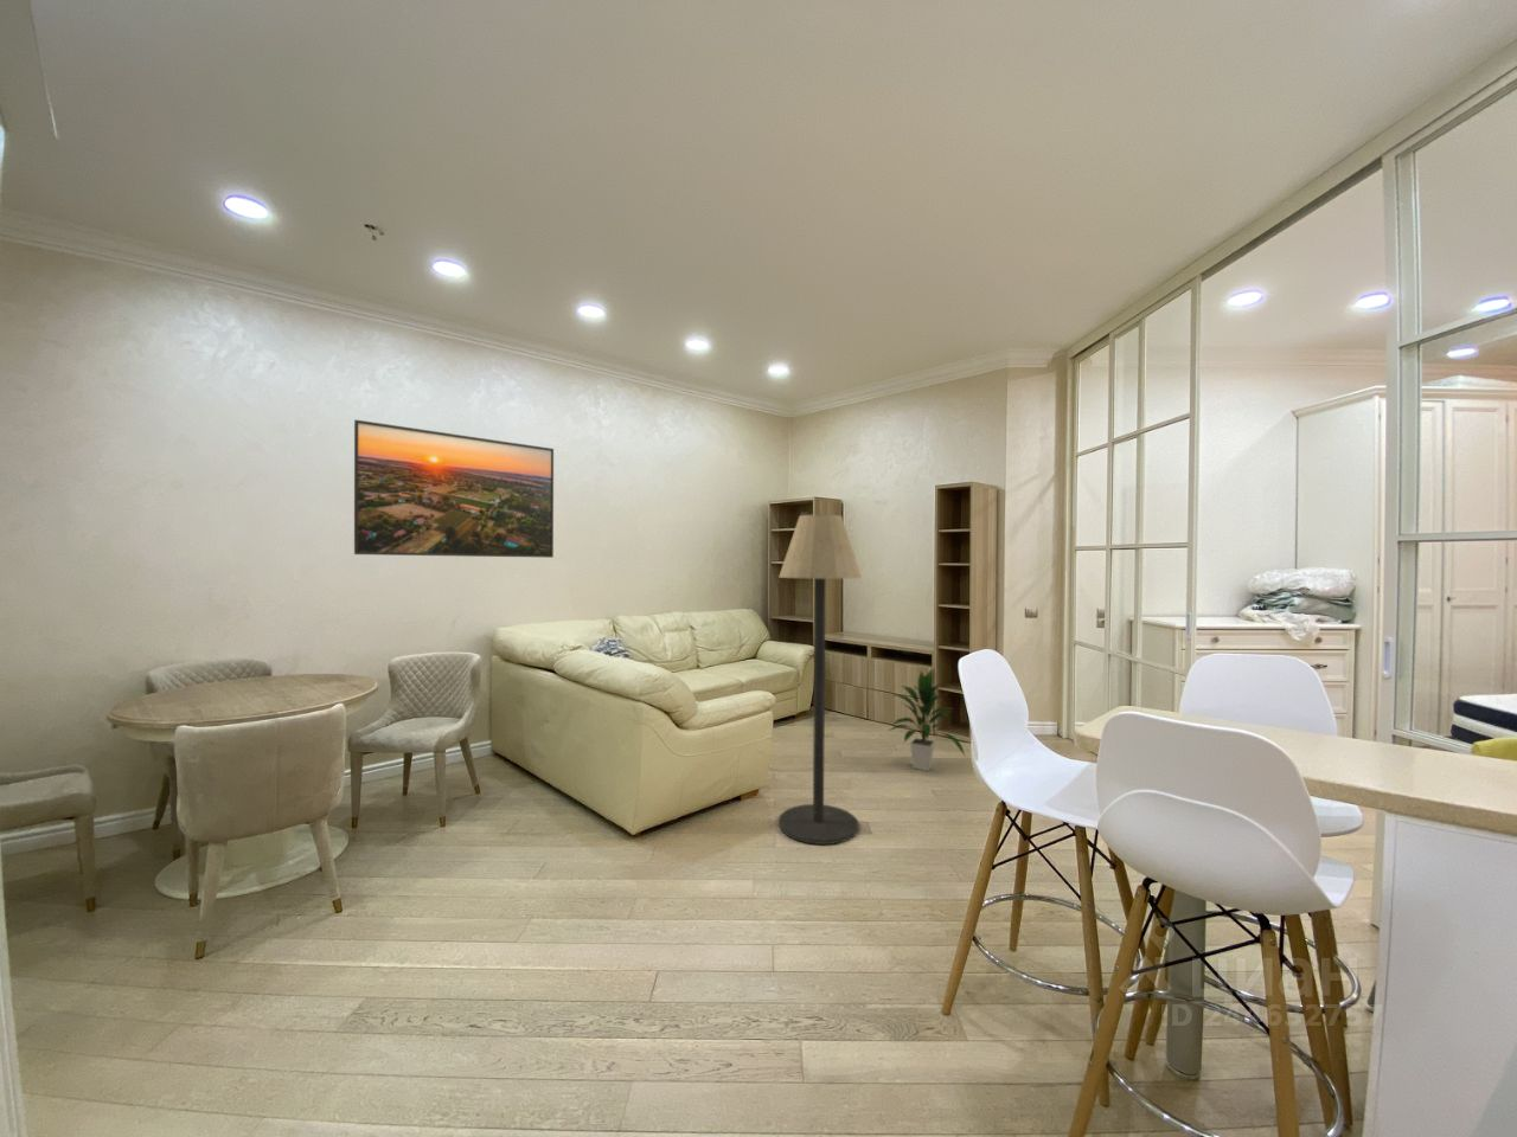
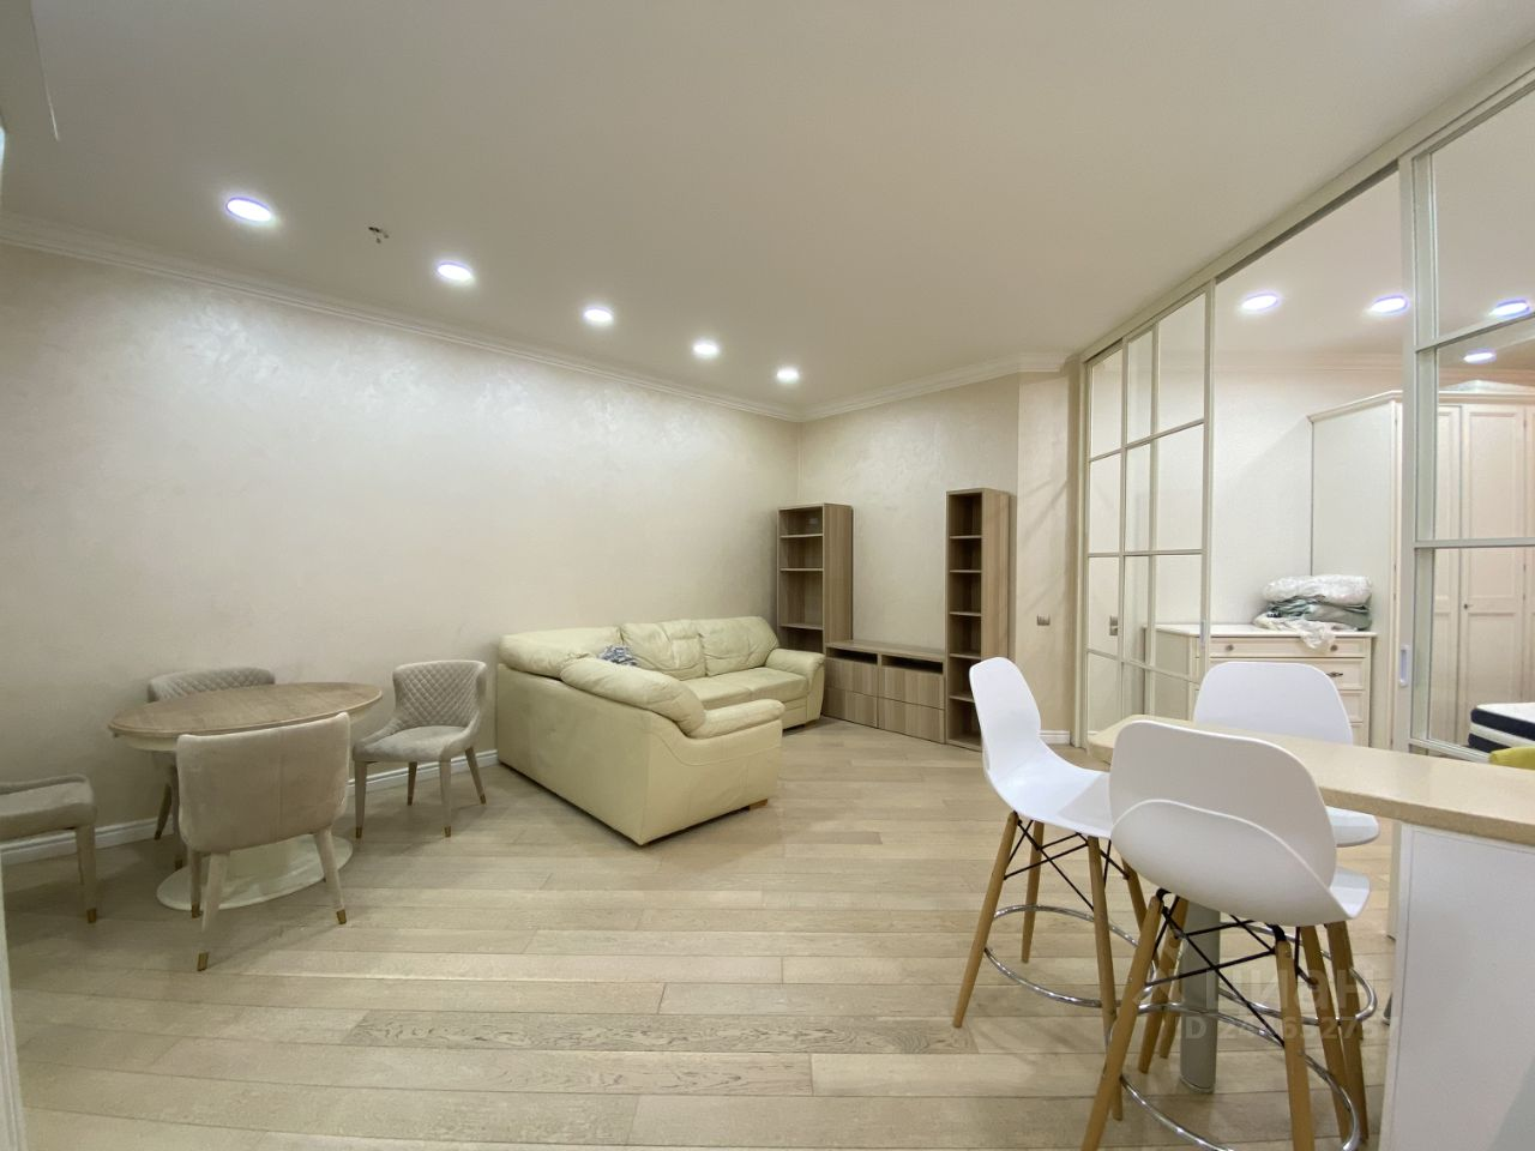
- floor lamp (819, 670)
- indoor plant (925, 720)
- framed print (463, 496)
